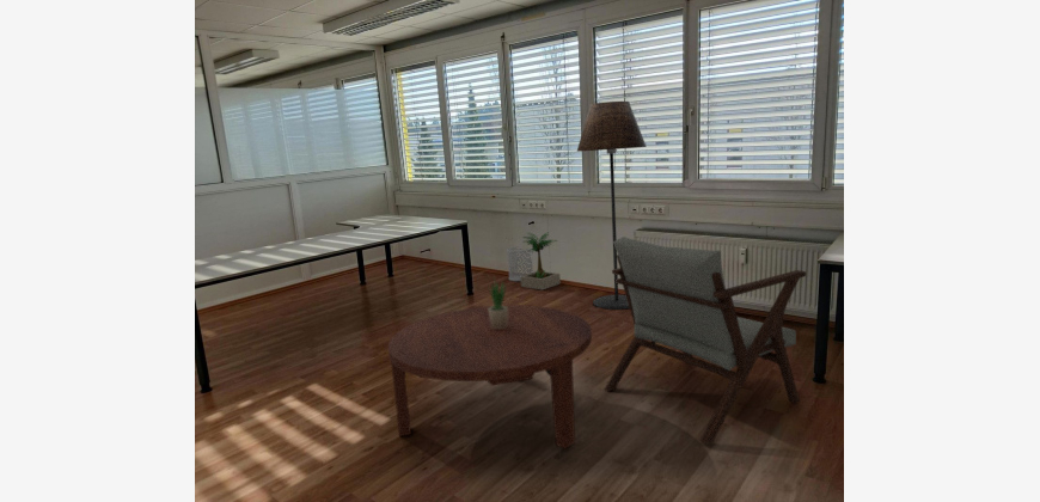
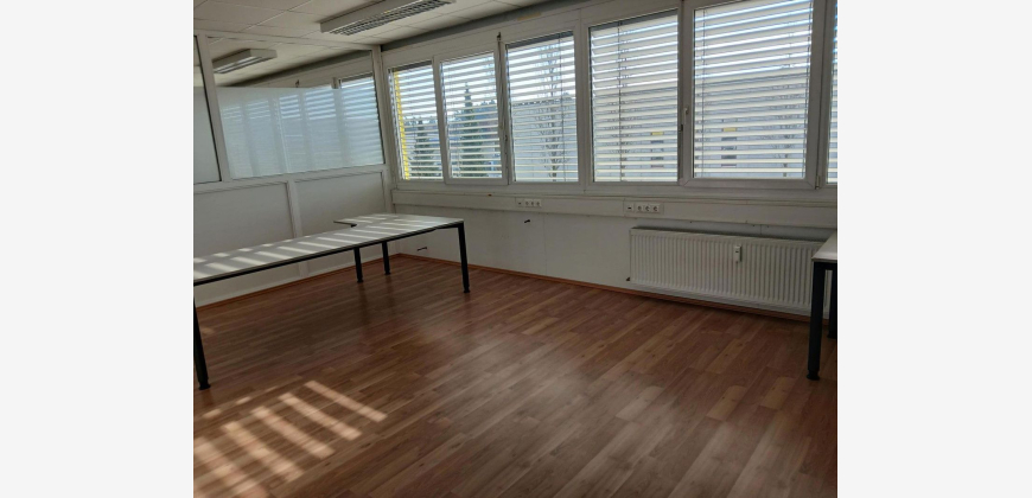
- lounge chair (697, 318)
- floor lamp (613, 206)
- wastebasket (520, 263)
- potted plant (498, 300)
- coffee table (493, 374)
- potted plant (539, 259)
